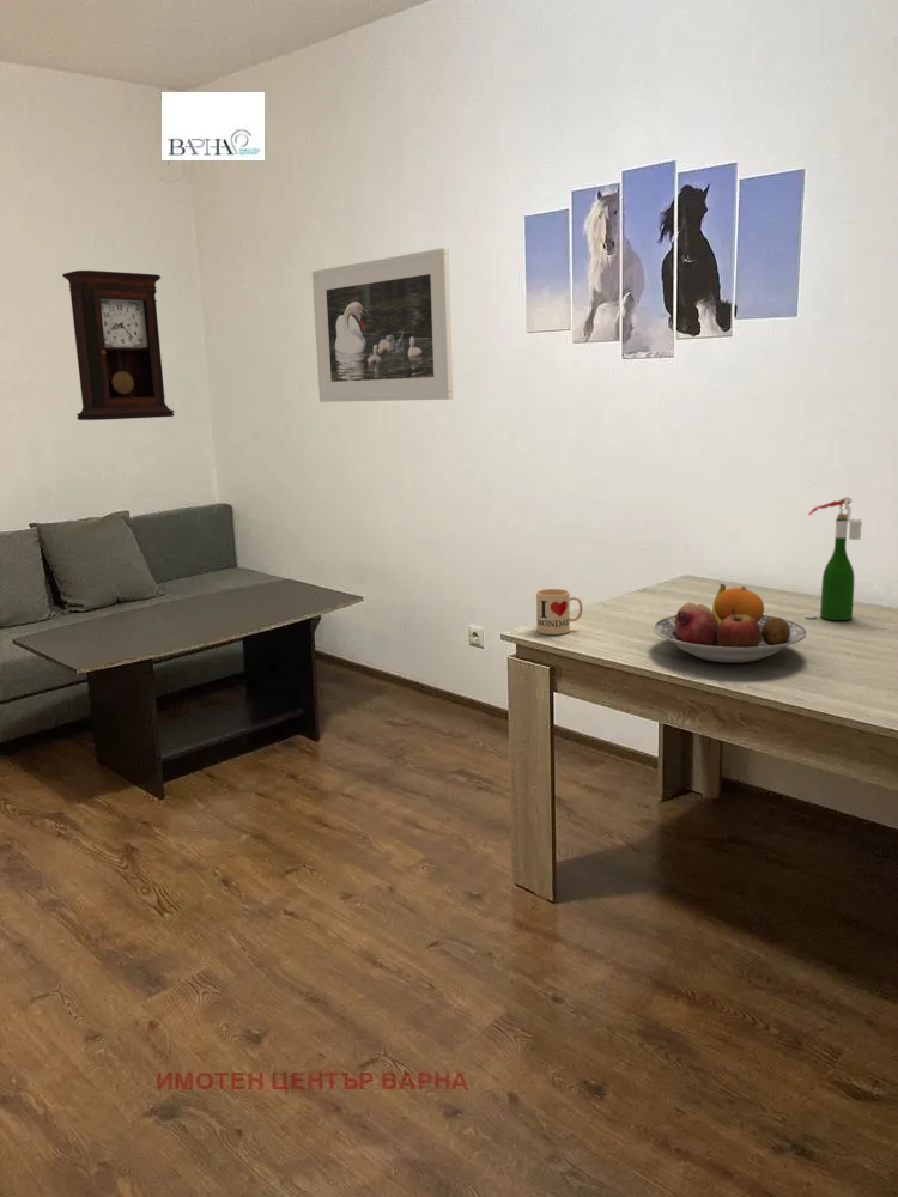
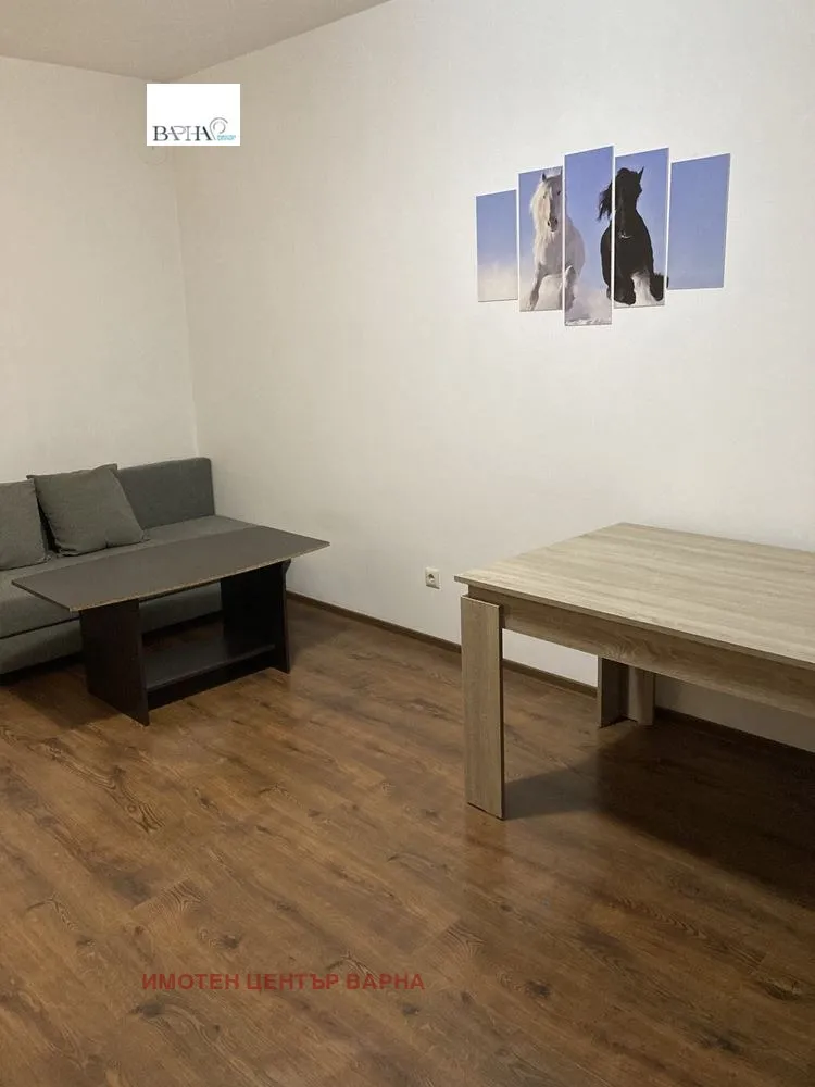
- fruit bowl (728, 622)
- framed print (378, 330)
- wine bottle (831, 558)
- pendulum clock (122, 347)
- mug (559, 610)
